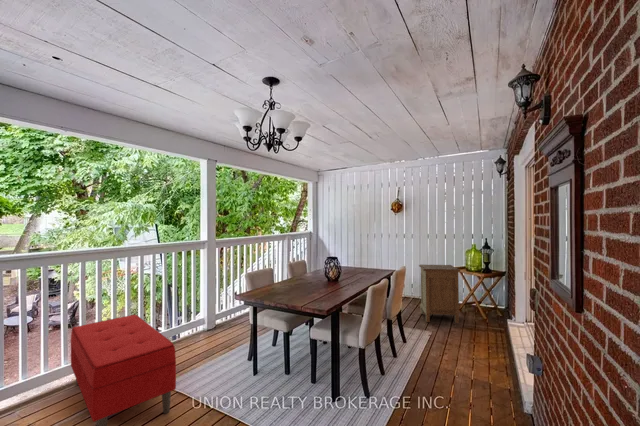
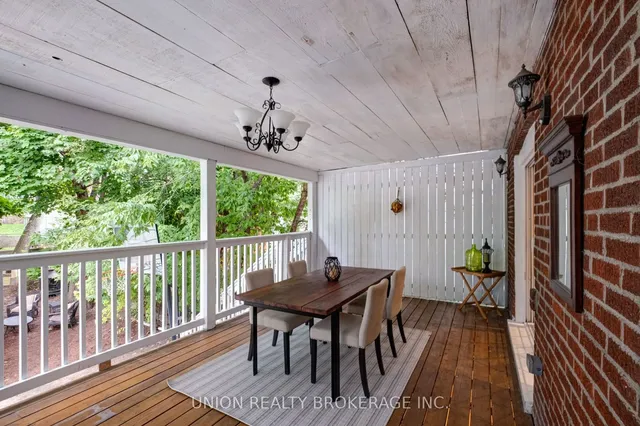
- bench (119, 365)
- nightstand (438, 291)
